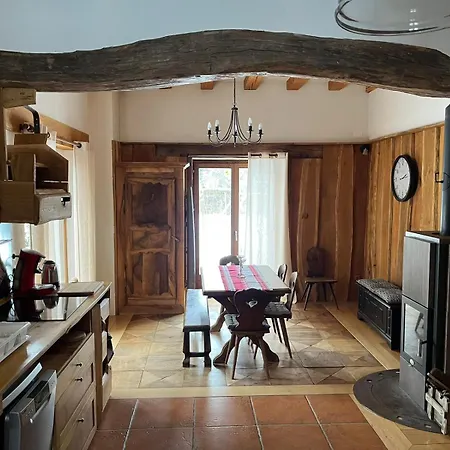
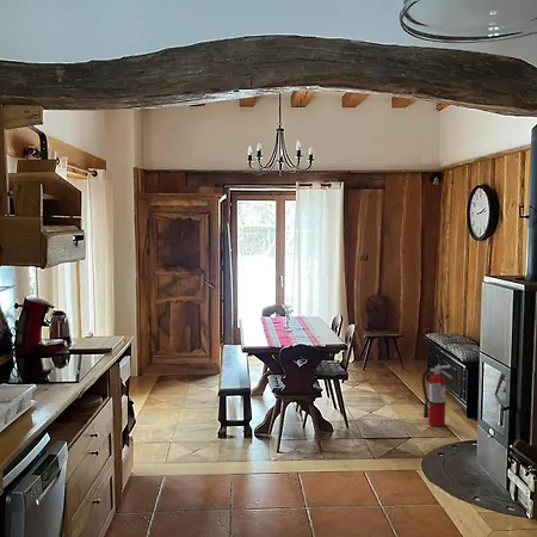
+ fire extinguisher (436, 393)
